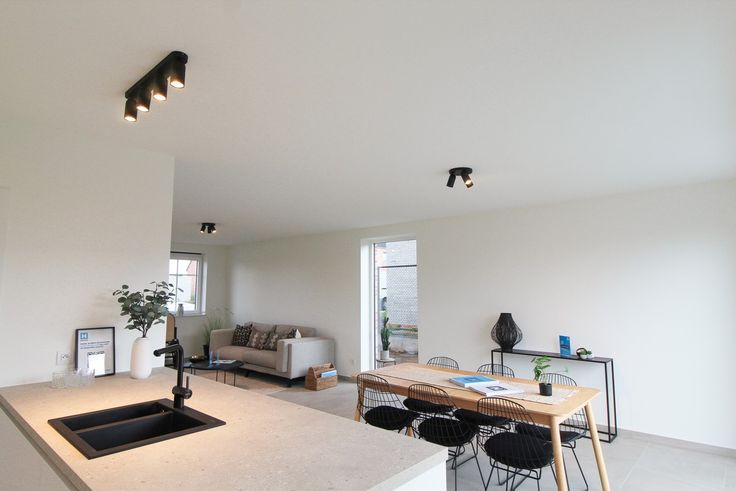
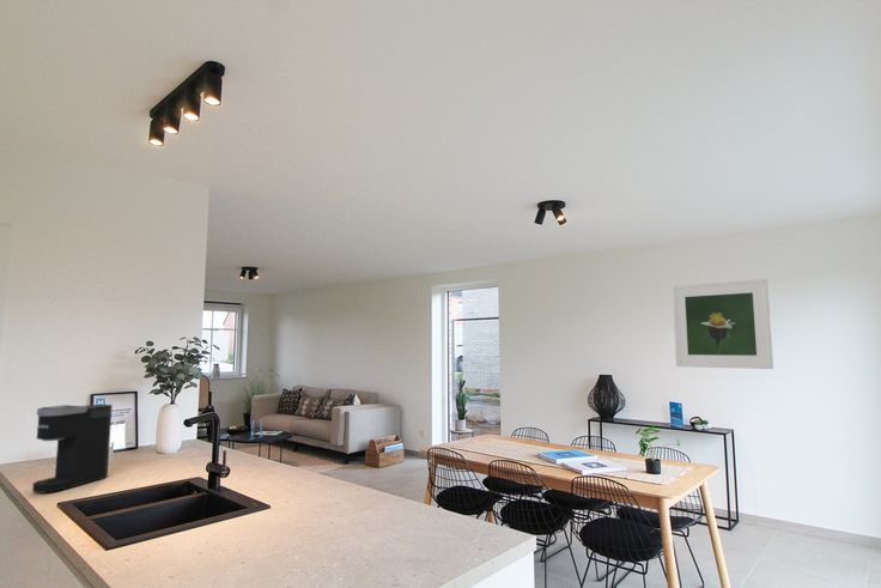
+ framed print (718, 325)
+ coffee maker (73, 443)
